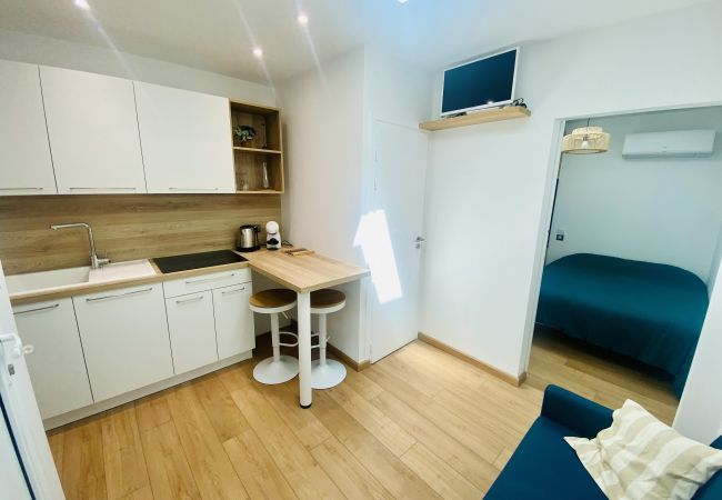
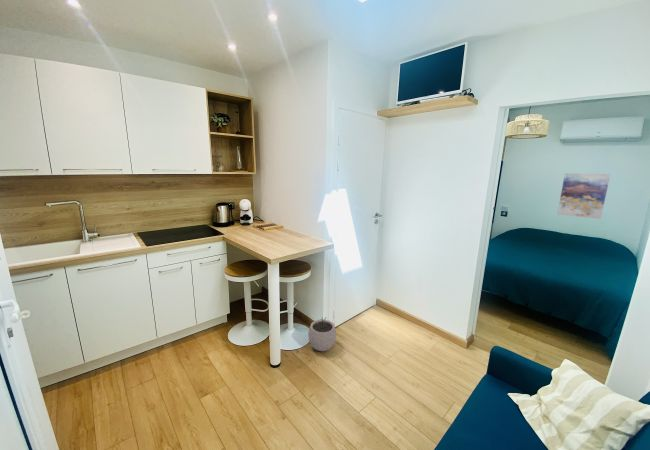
+ plant pot (322, 332)
+ wall art (582, 195)
